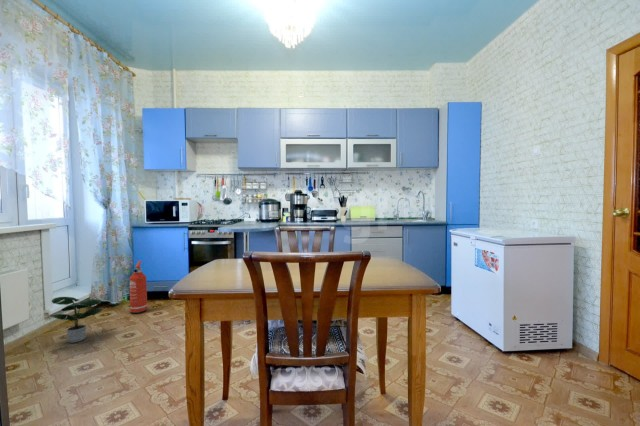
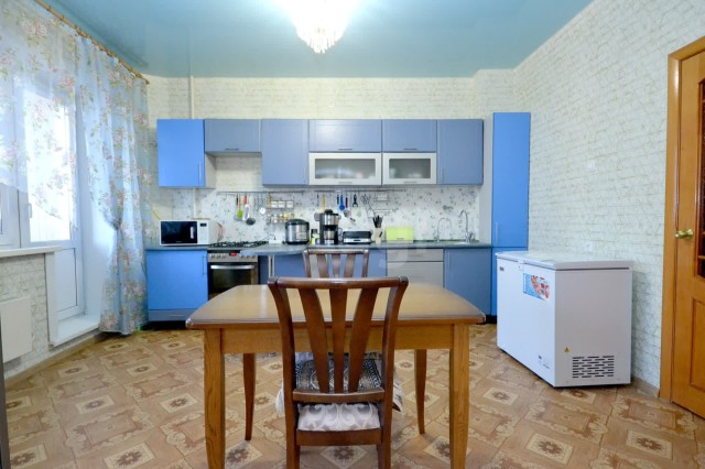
- fire extinguisher (138, 286)
- potted plant (77, 317)
